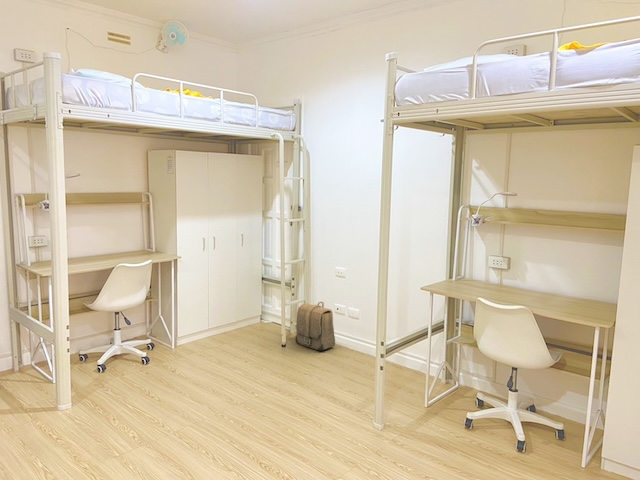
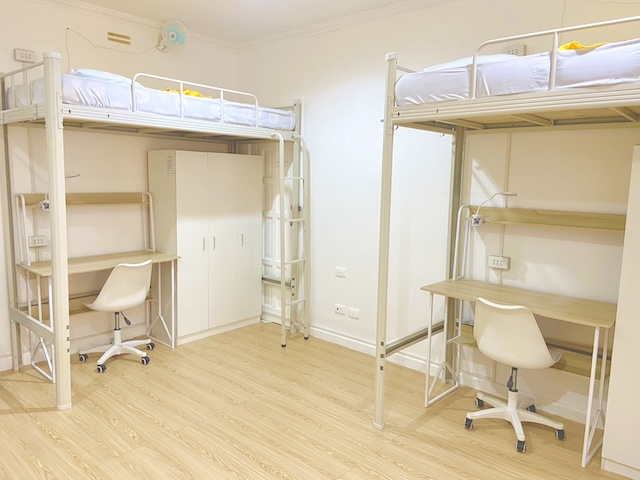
- backpack (314, 324)
